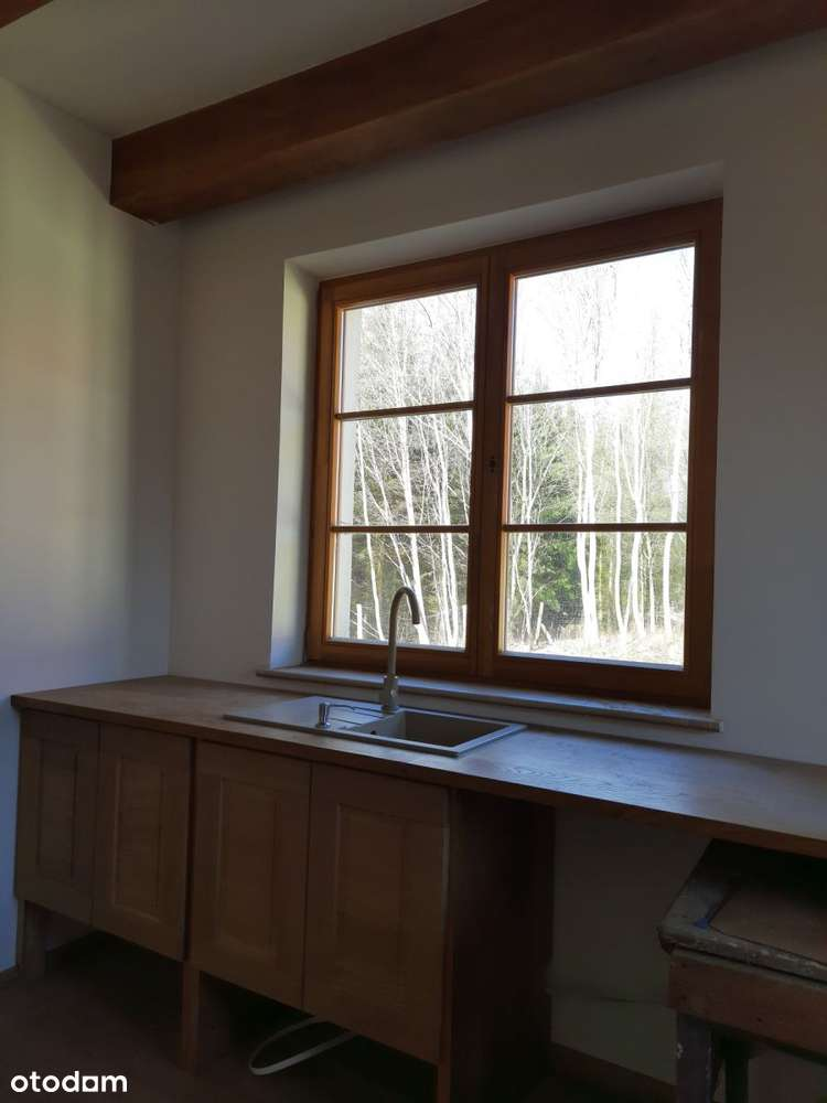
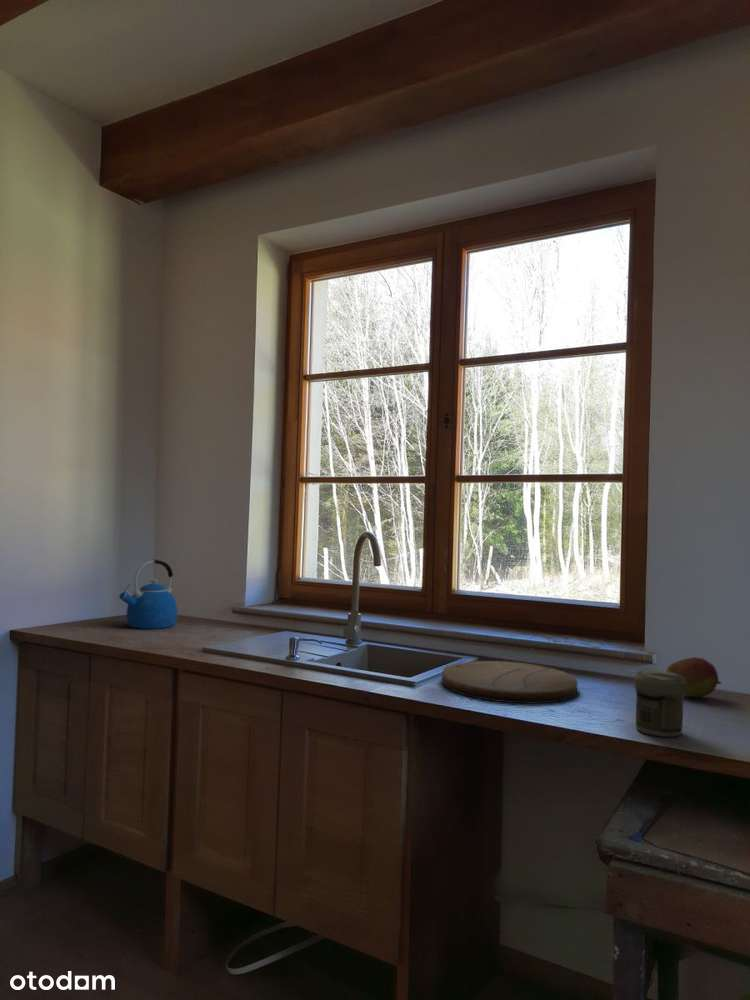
+ jar (659, 702)
+ cutting board (508, 680)
+ fruit (693, 677)
+ kettle (147, 592)
